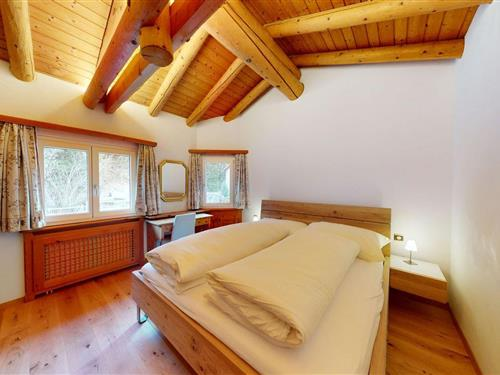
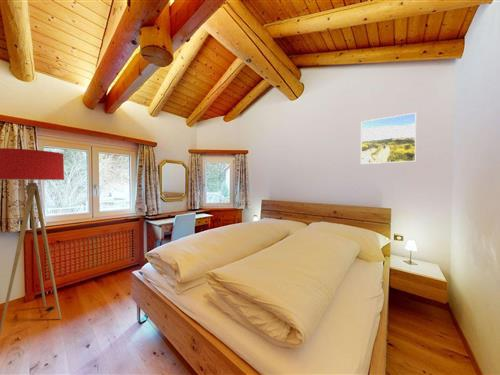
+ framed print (386, 140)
+ floor lamp (33, 236)
